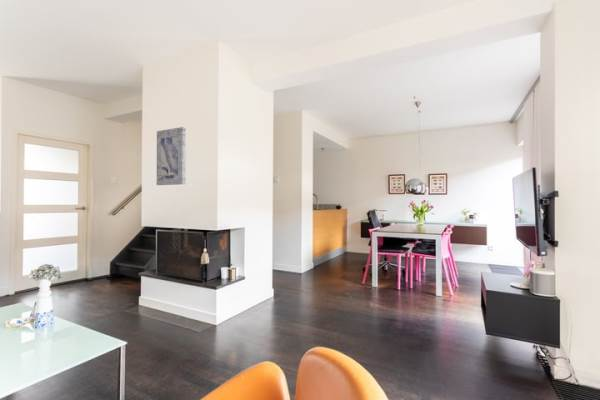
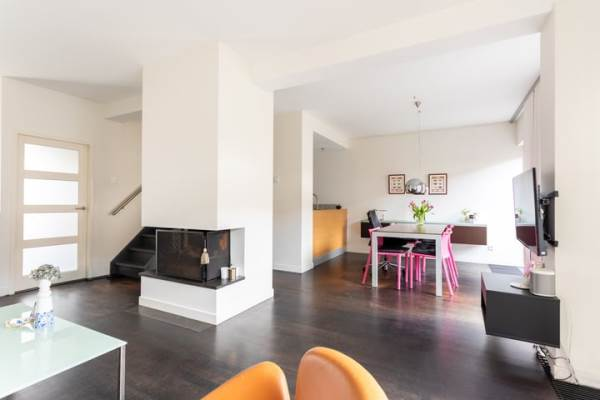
- wall art (170, 157)
